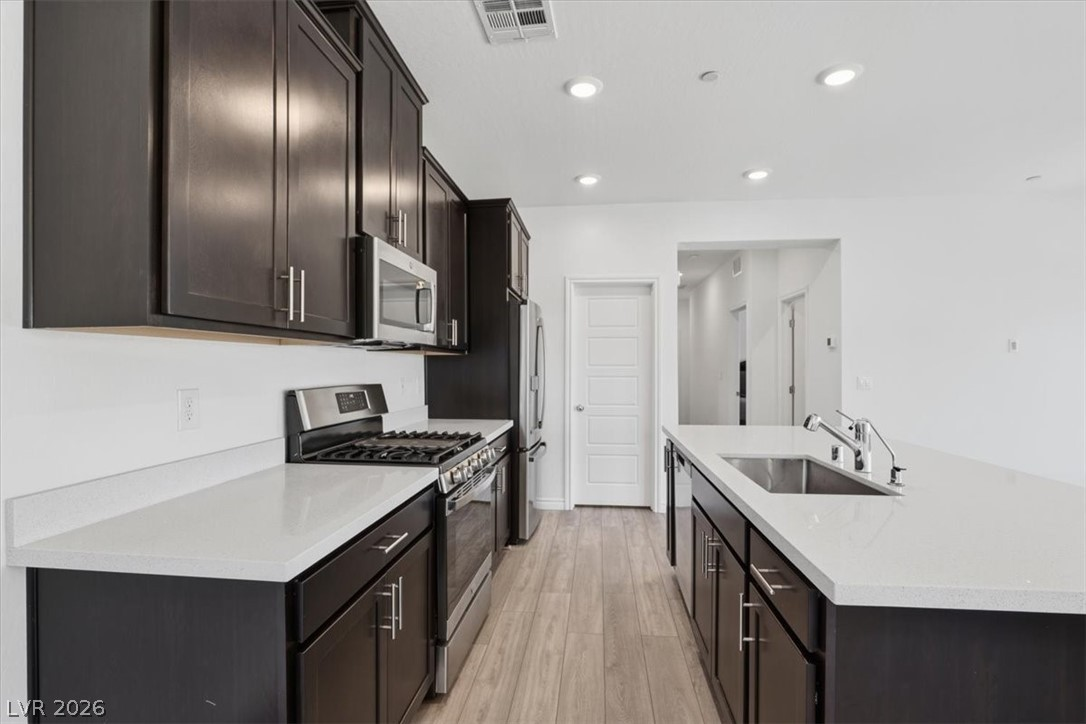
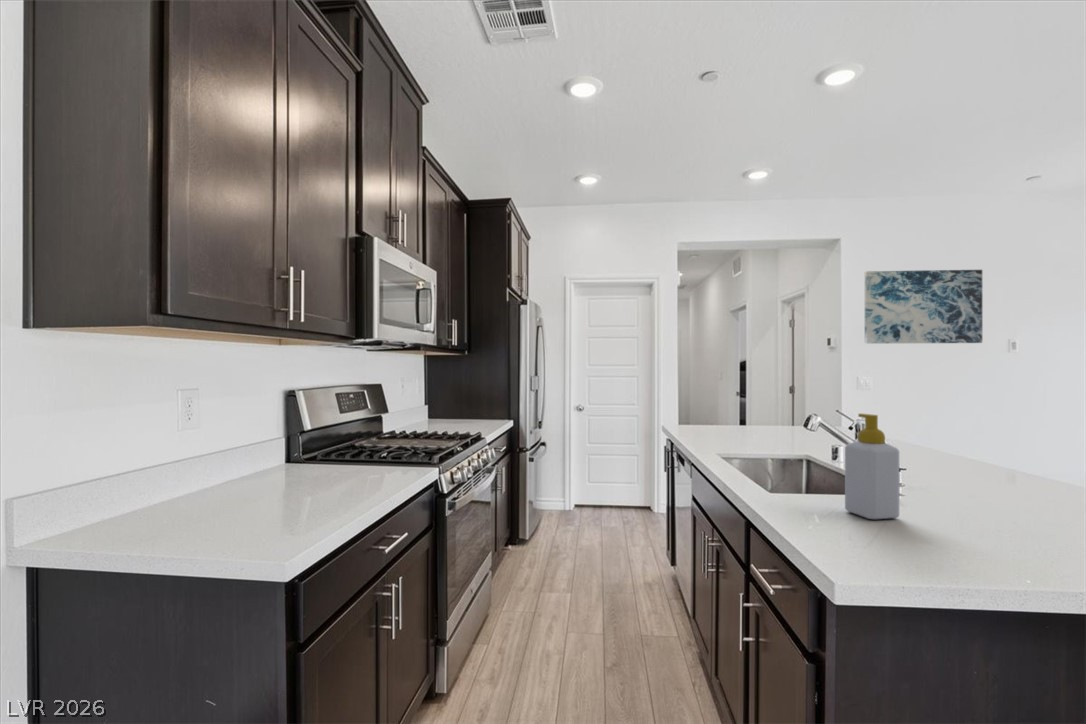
+ wall art (922, 307)
+ soap bottle (871, 464)
